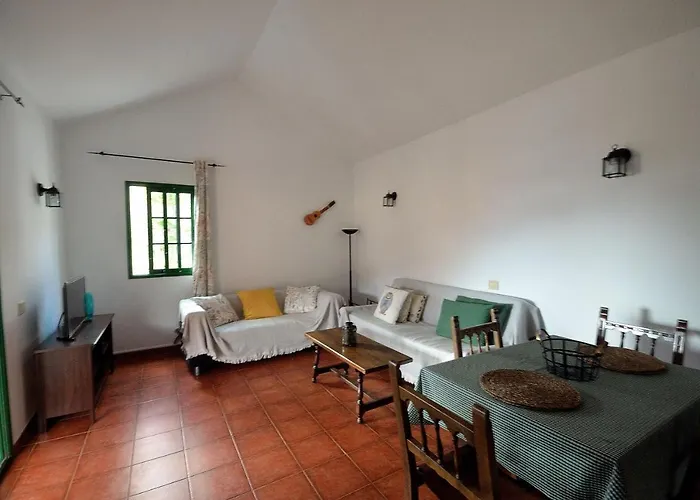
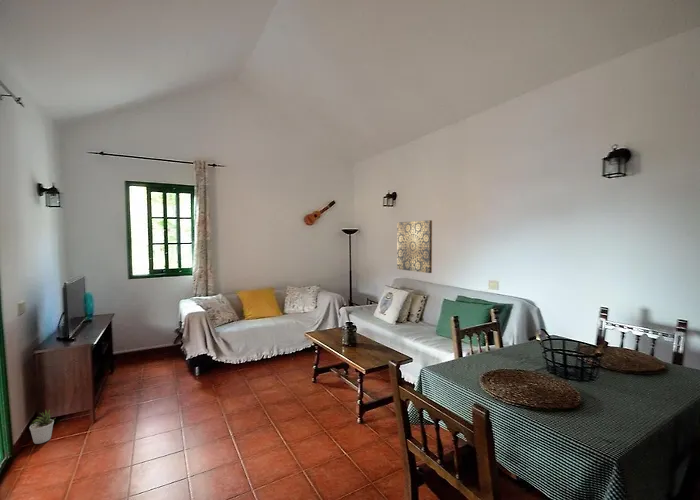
+ wall art (413, 246)
+ potted plant (43, 426)
